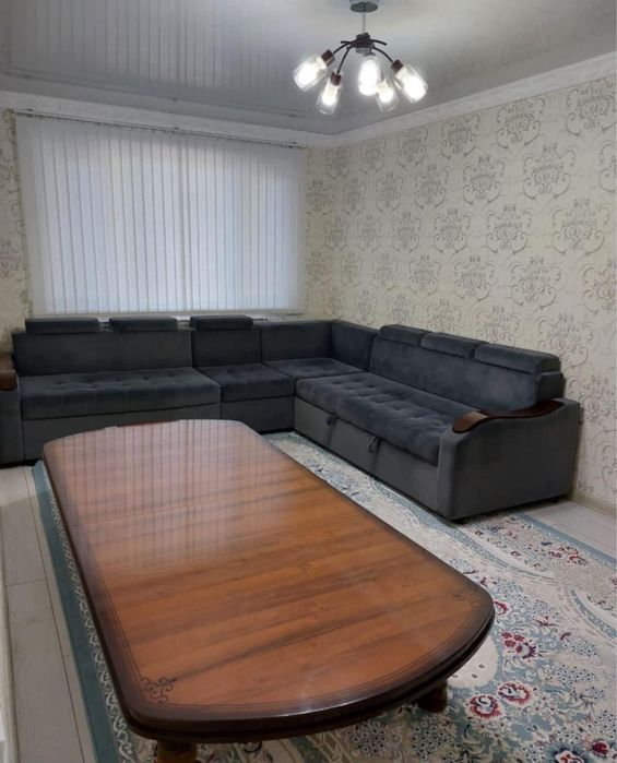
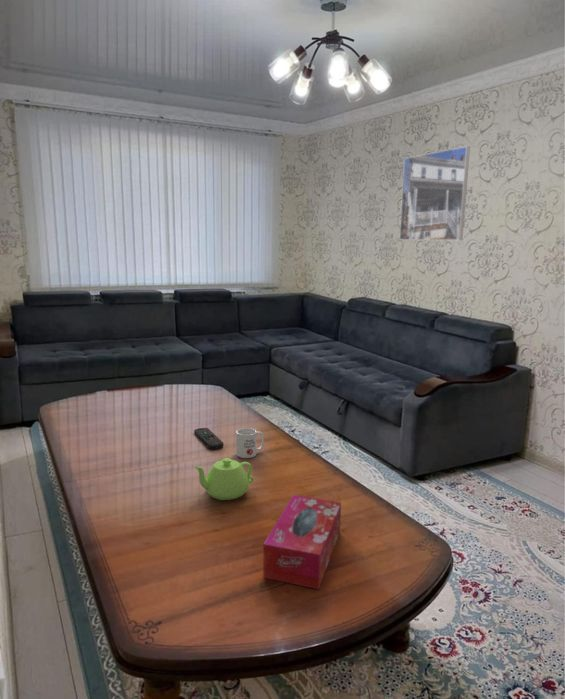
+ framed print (431, 197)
+ tissue box (304, 537)
+ teapot (224, 476)
+ mug (250, 442)
+ remote control (208, 437)
